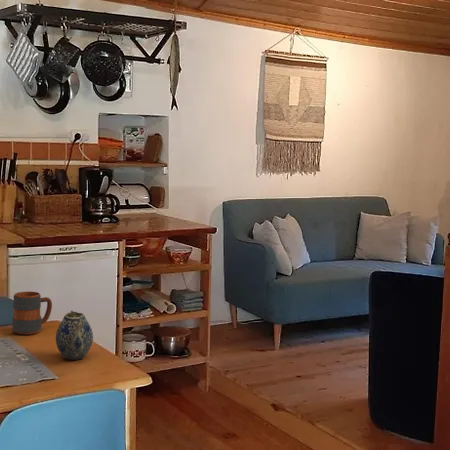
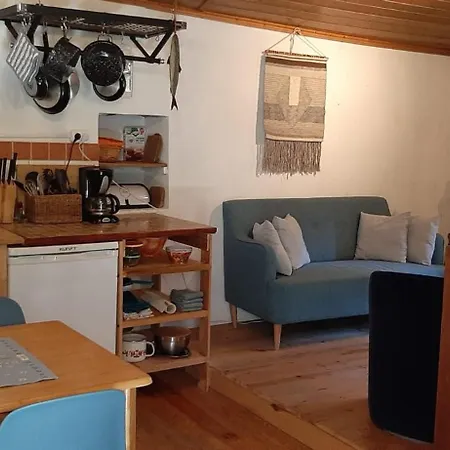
- mug (32, 312)
- teapot (74, 334)
